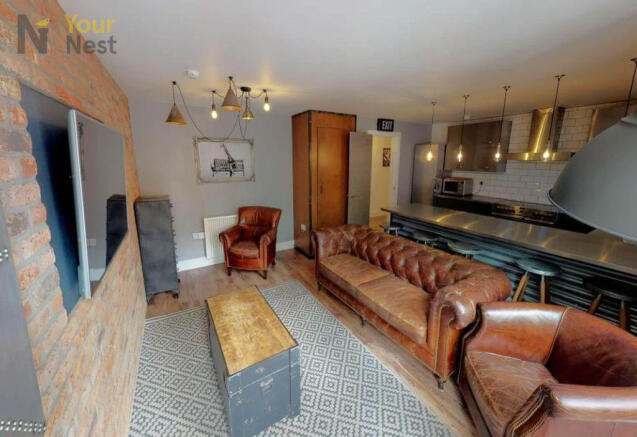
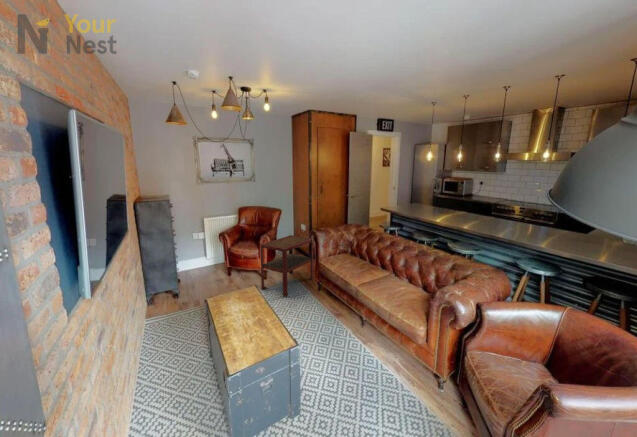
+ side table (288, 262)
